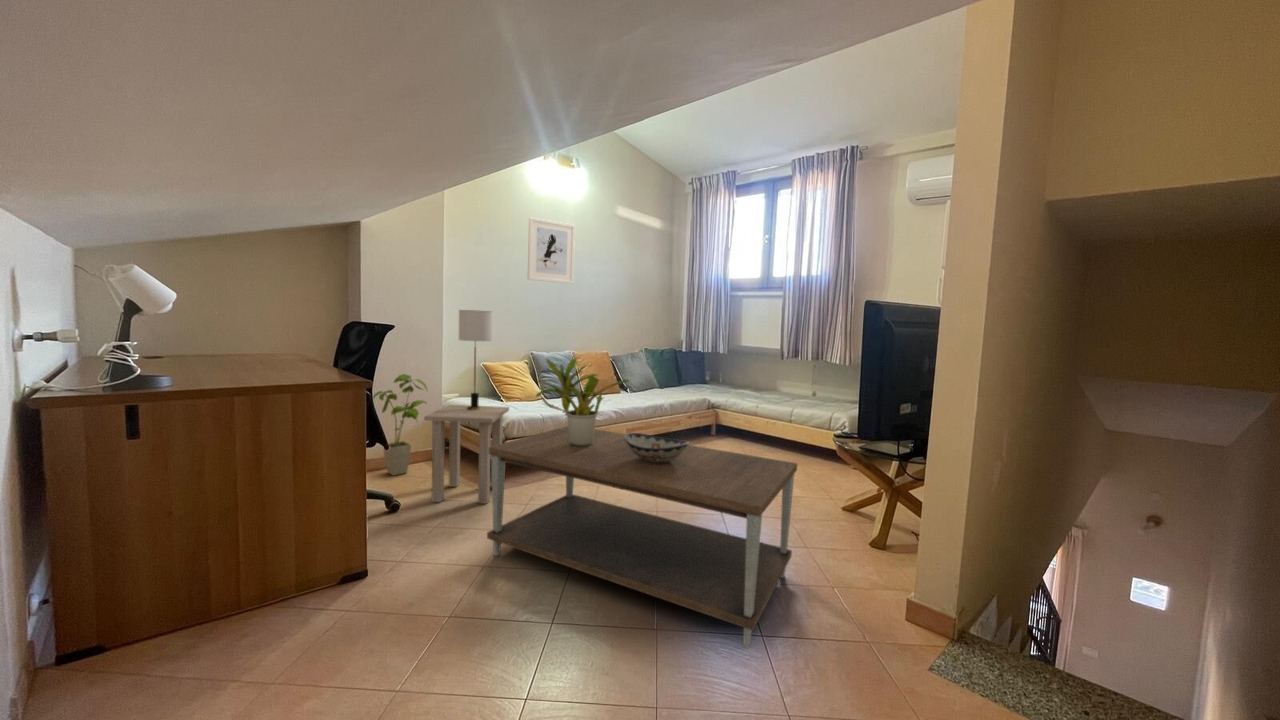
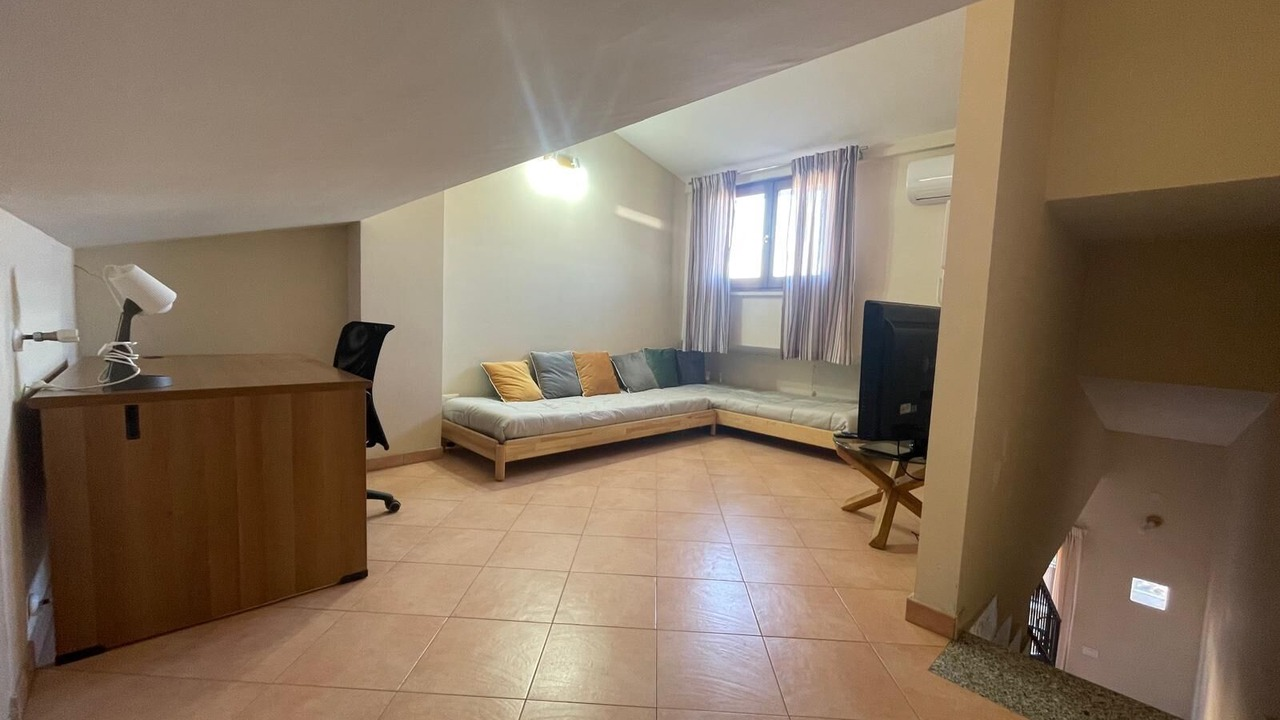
- coffee table (638, 511)
- house plant (403, 423)
- table lamp (475, 359)
- decorative bowl (655, 448)
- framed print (551, 251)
- side table (459, 452)
- potted plant (573, 401)
